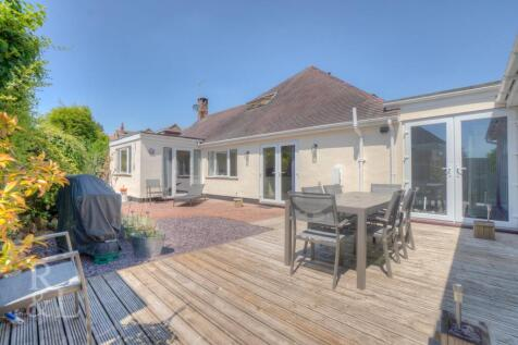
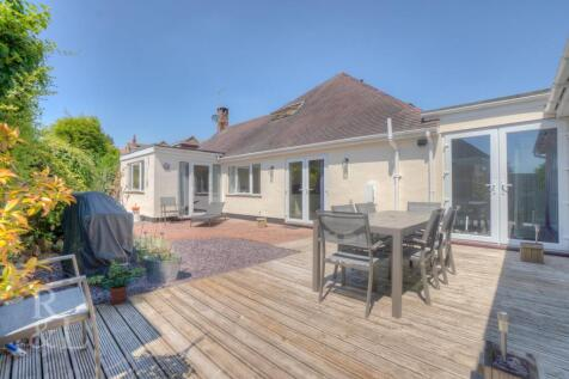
+ potted plant (121, 281)
